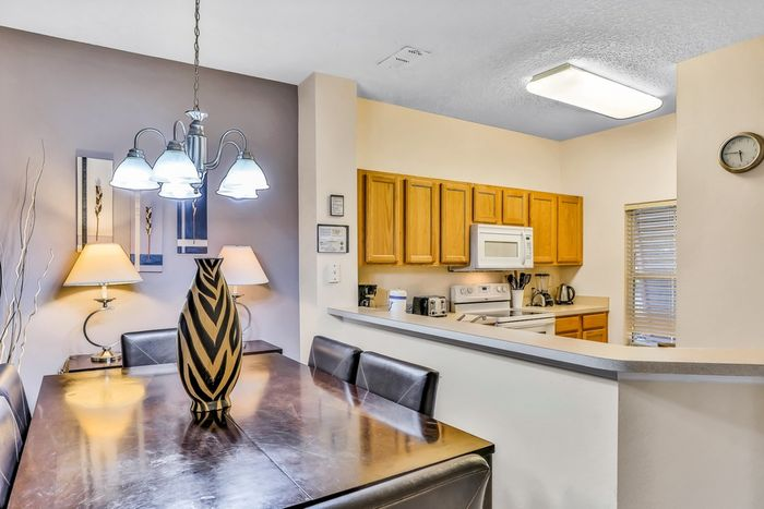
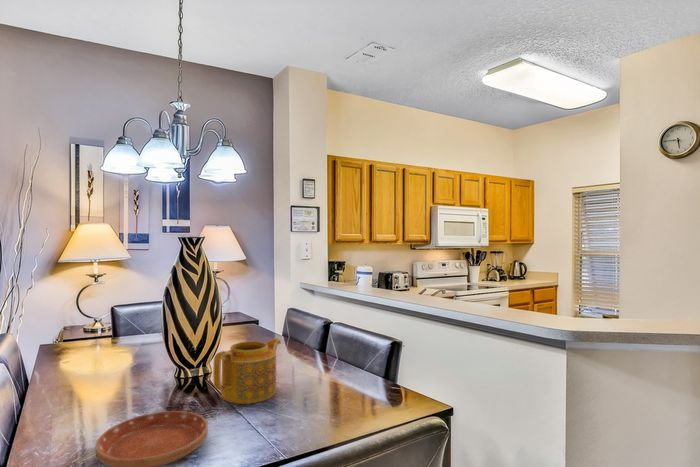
+ saucer (154, 439)
+ teapot (250, 368)
